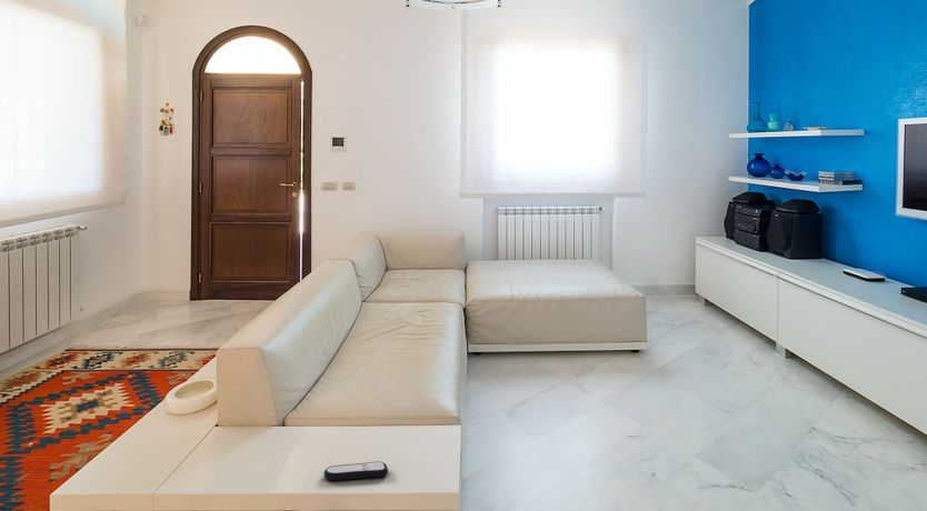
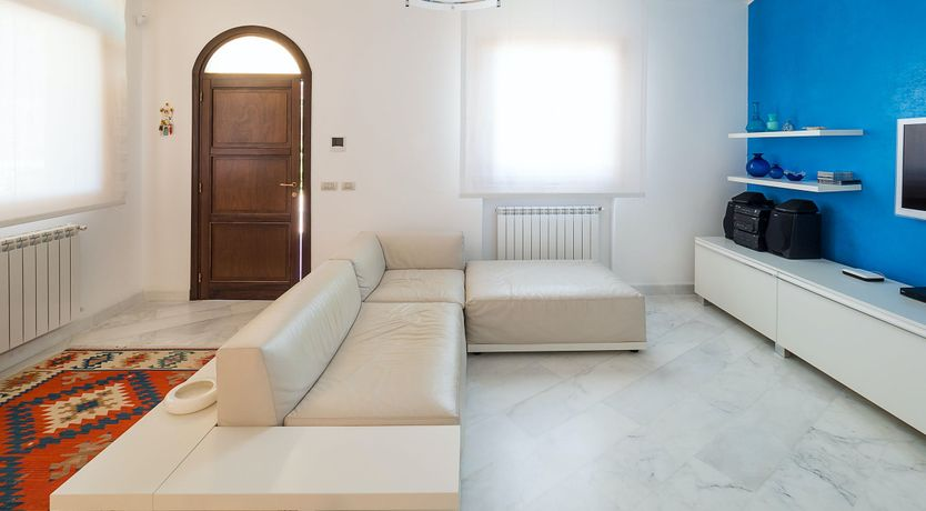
- remote control (356, 470)
